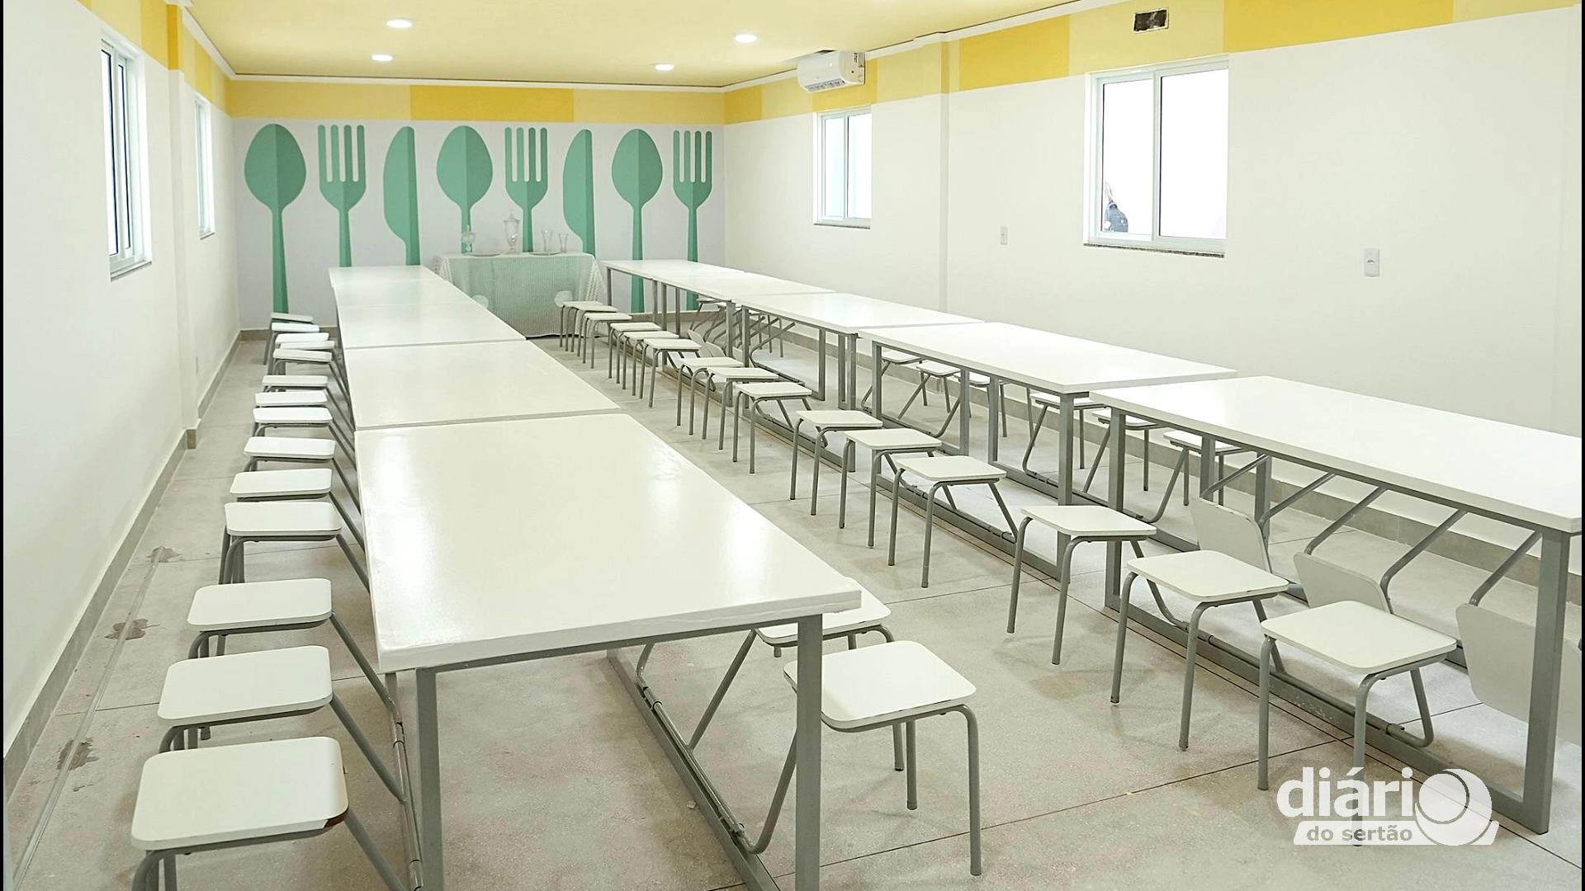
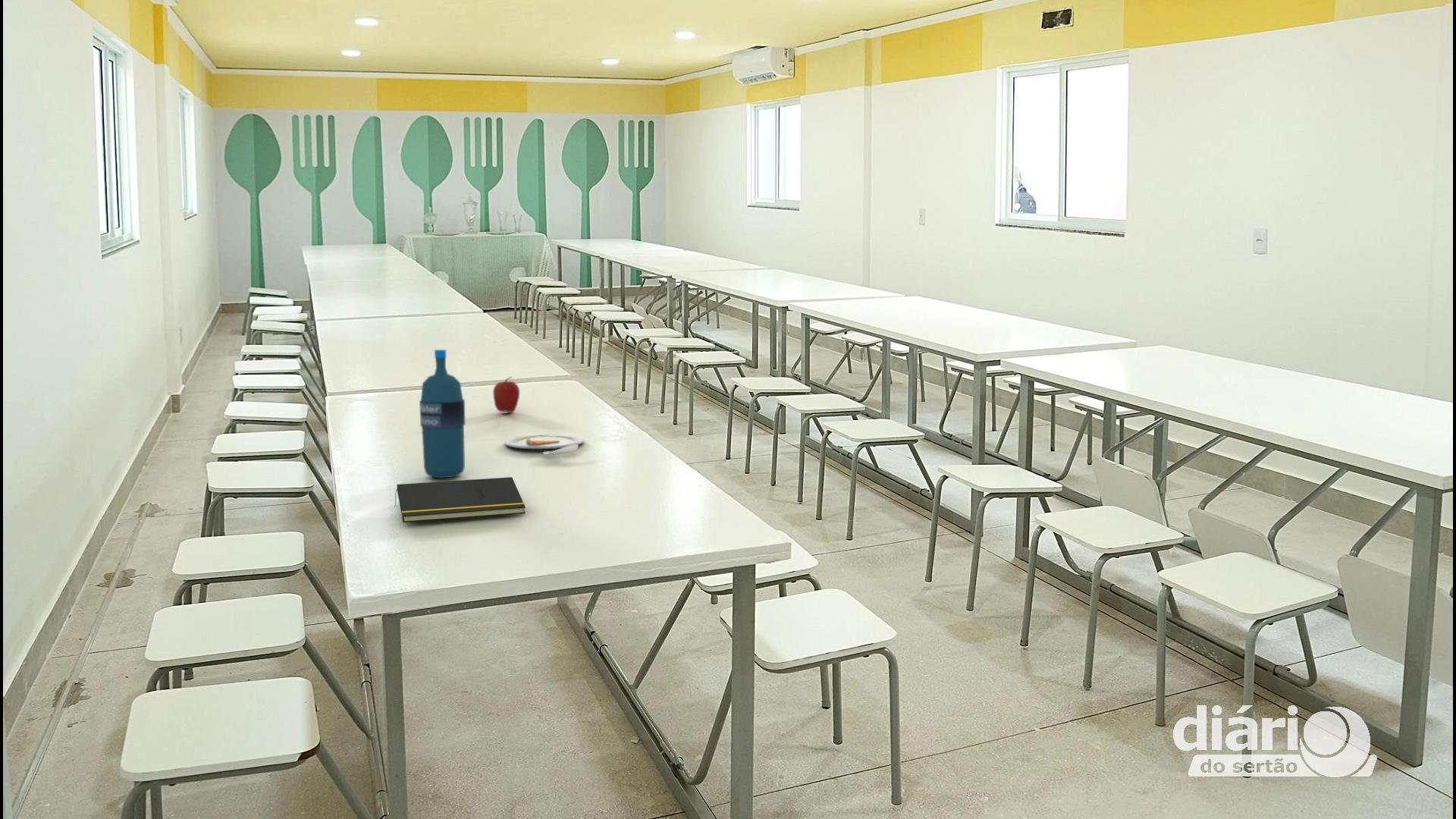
+ notepad (460, 498)
+ fruit (506, 394)
+ dinner plate (548, 444)
+ water bottle (442, 413)
